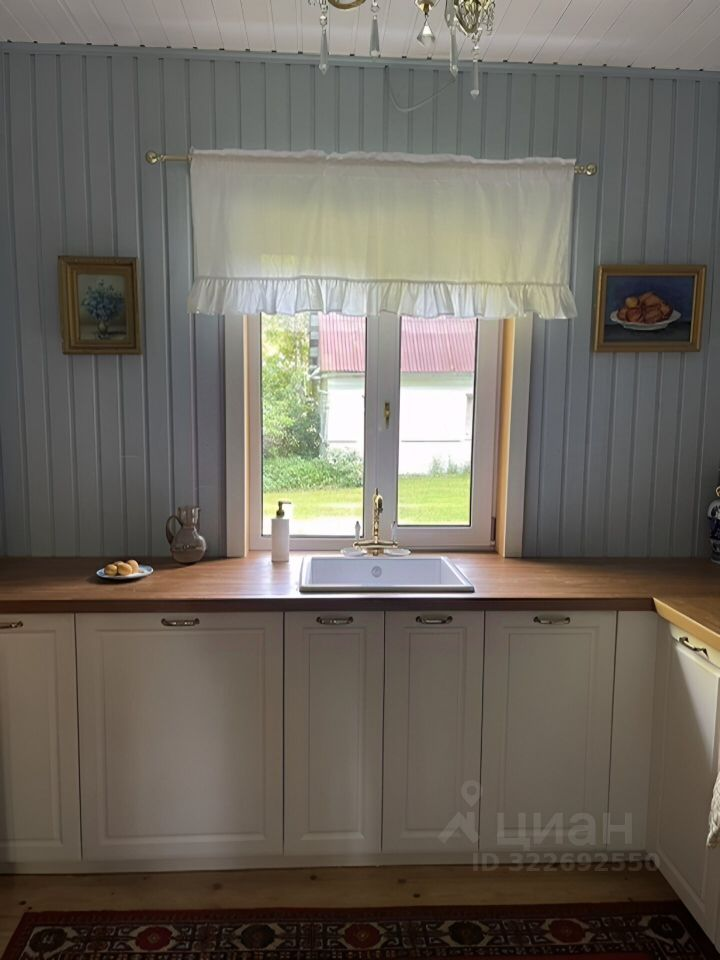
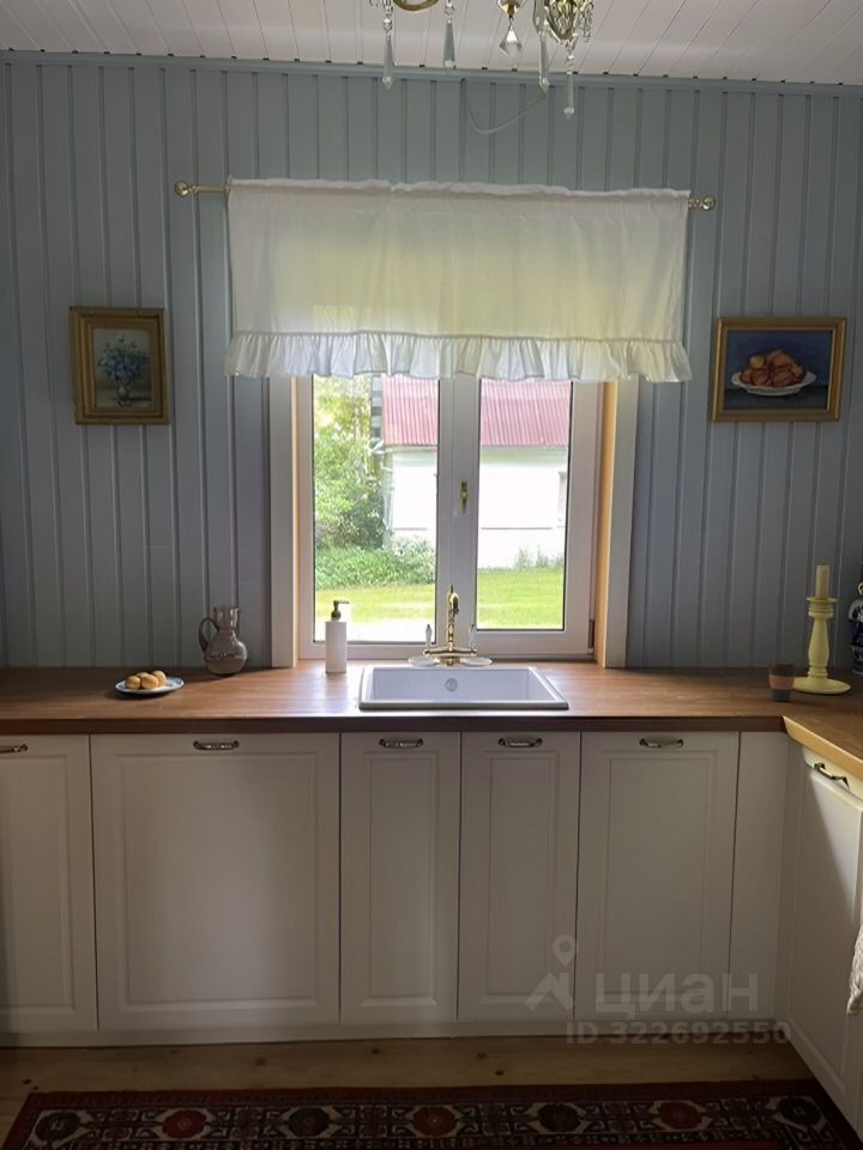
+ coffee cup (781, 680)
+ candle holder (820, 625)
